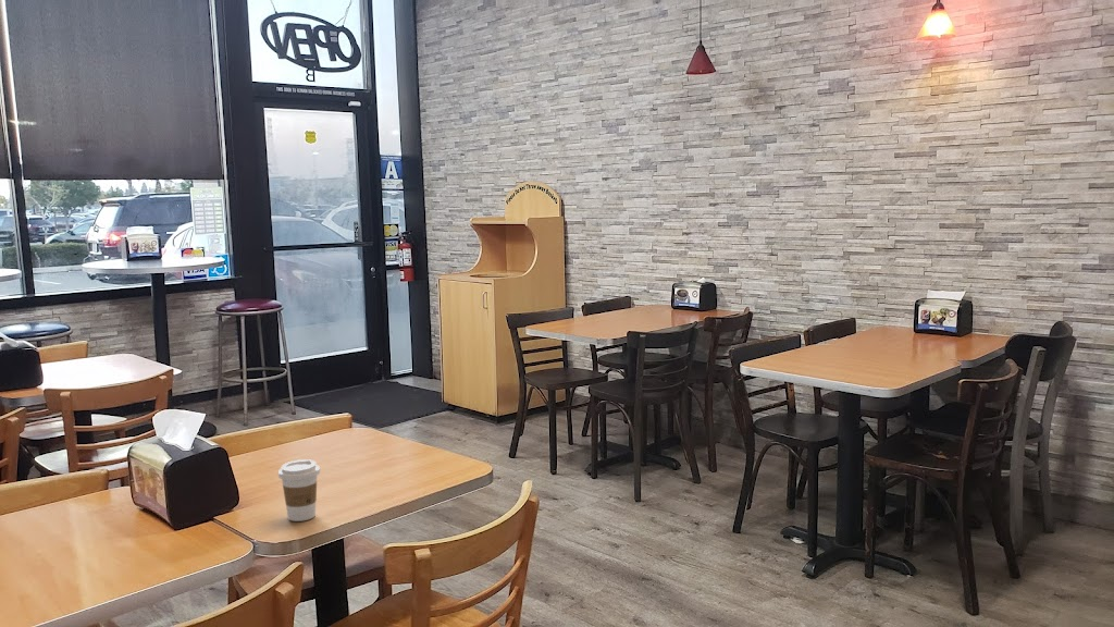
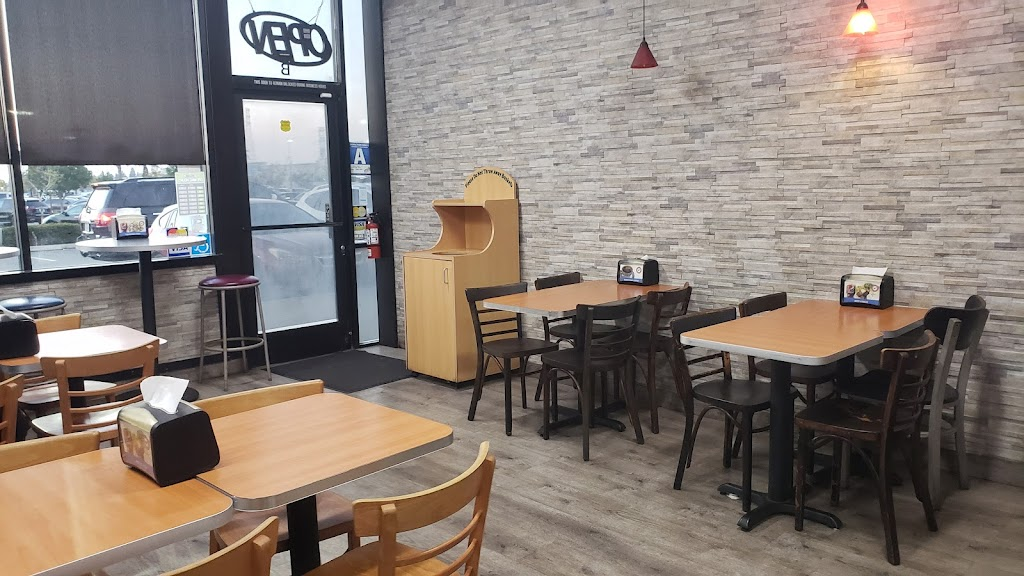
- coffee cup (300, 490)
